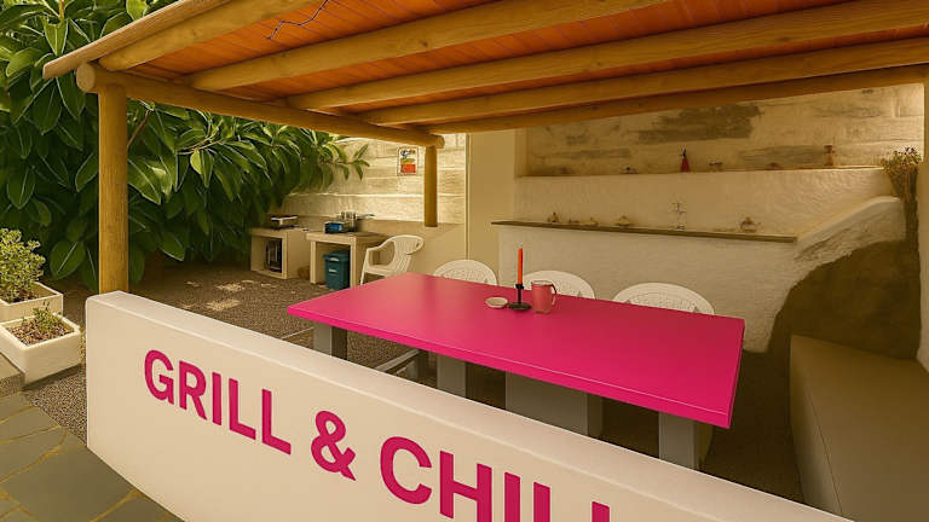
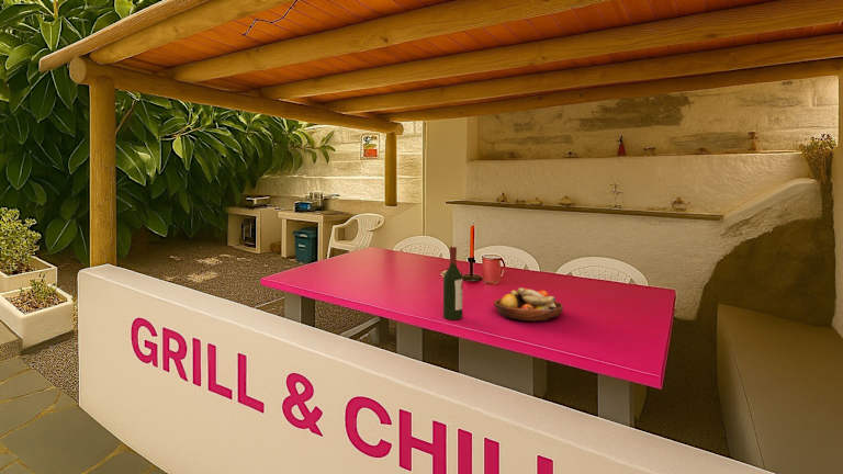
+ fruit bowl (528, 301)
+ wine bottle (452, 282)
